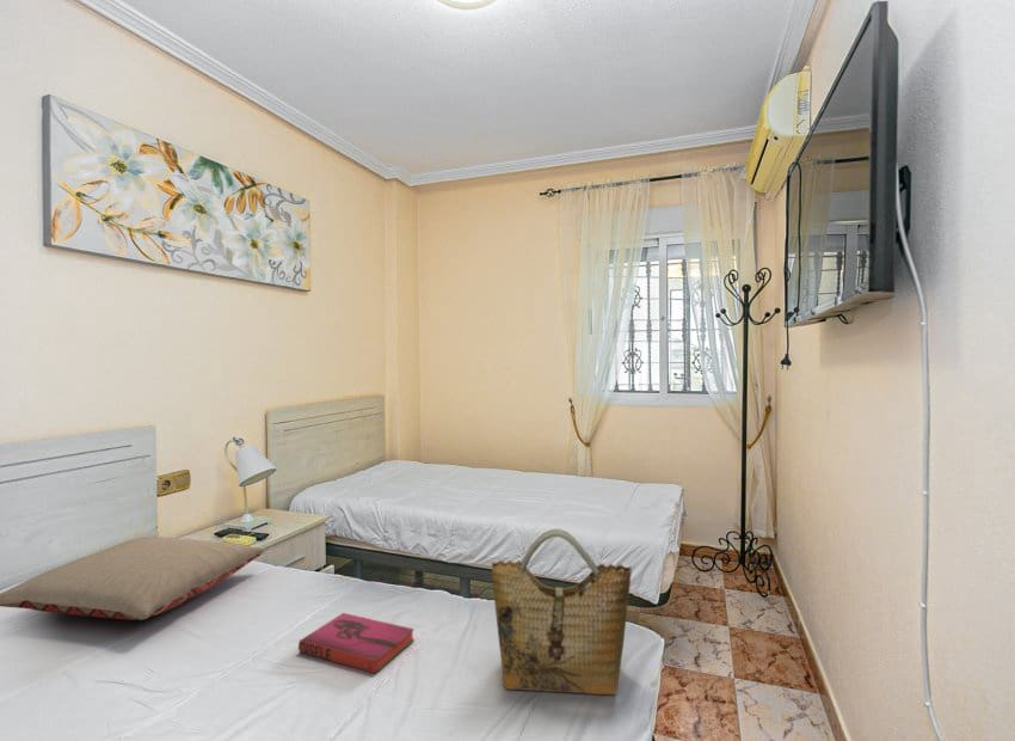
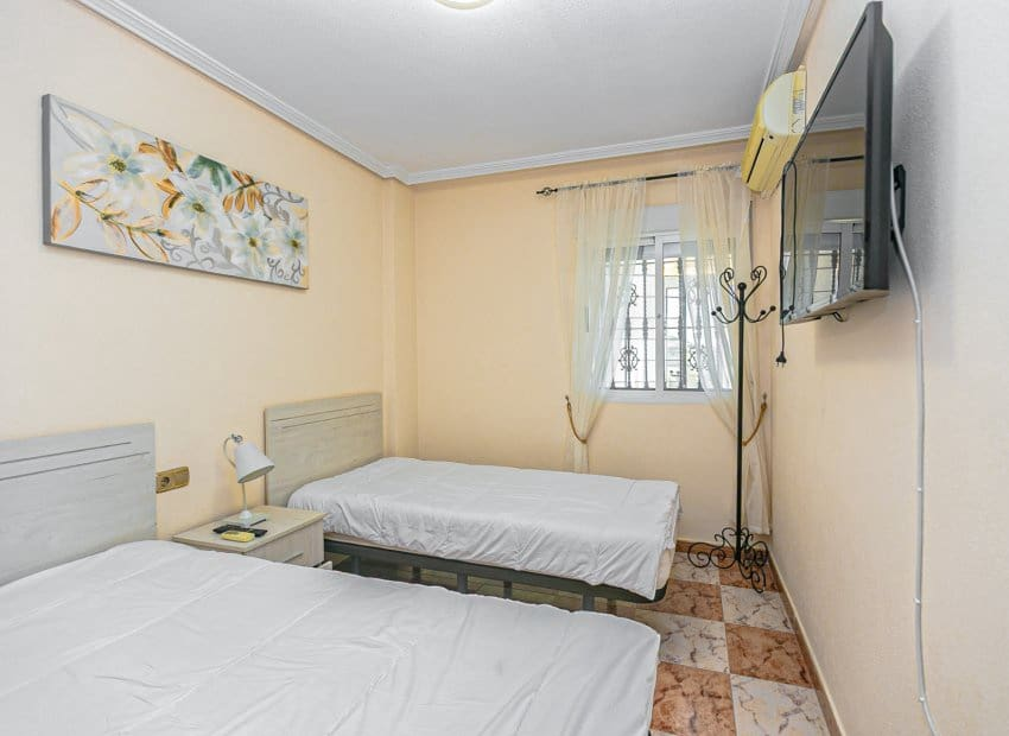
- pillow (142, 572)
- hardback book (357, 641)
- grocery bag (560, 601)
